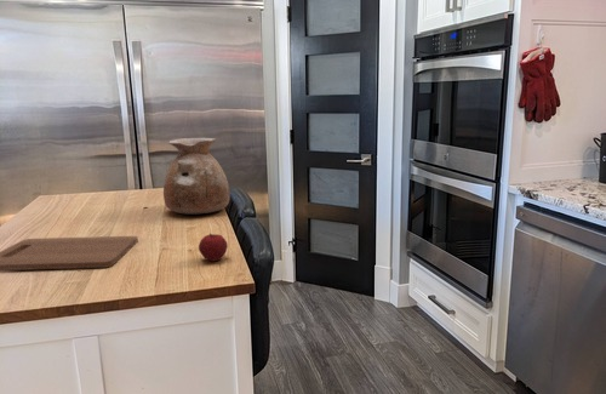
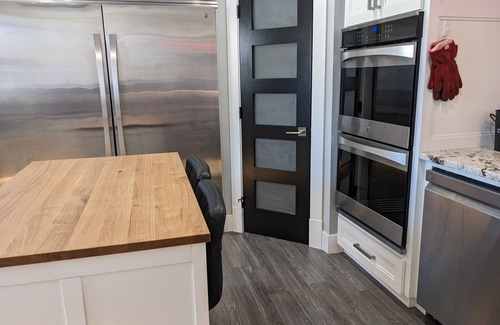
- cutting board (64, 251)
- apple (212, 246)
- vase (195, 176)
